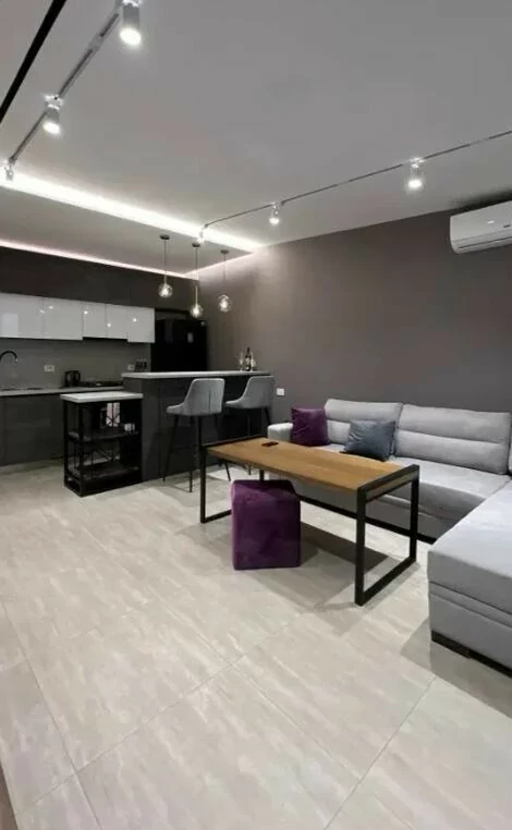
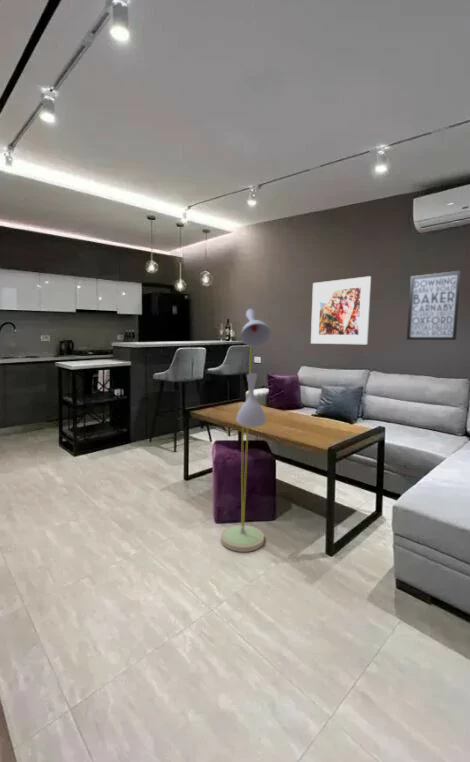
+ wall art (432, 307)
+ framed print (339, 312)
+ floor lamp (246, 432)
